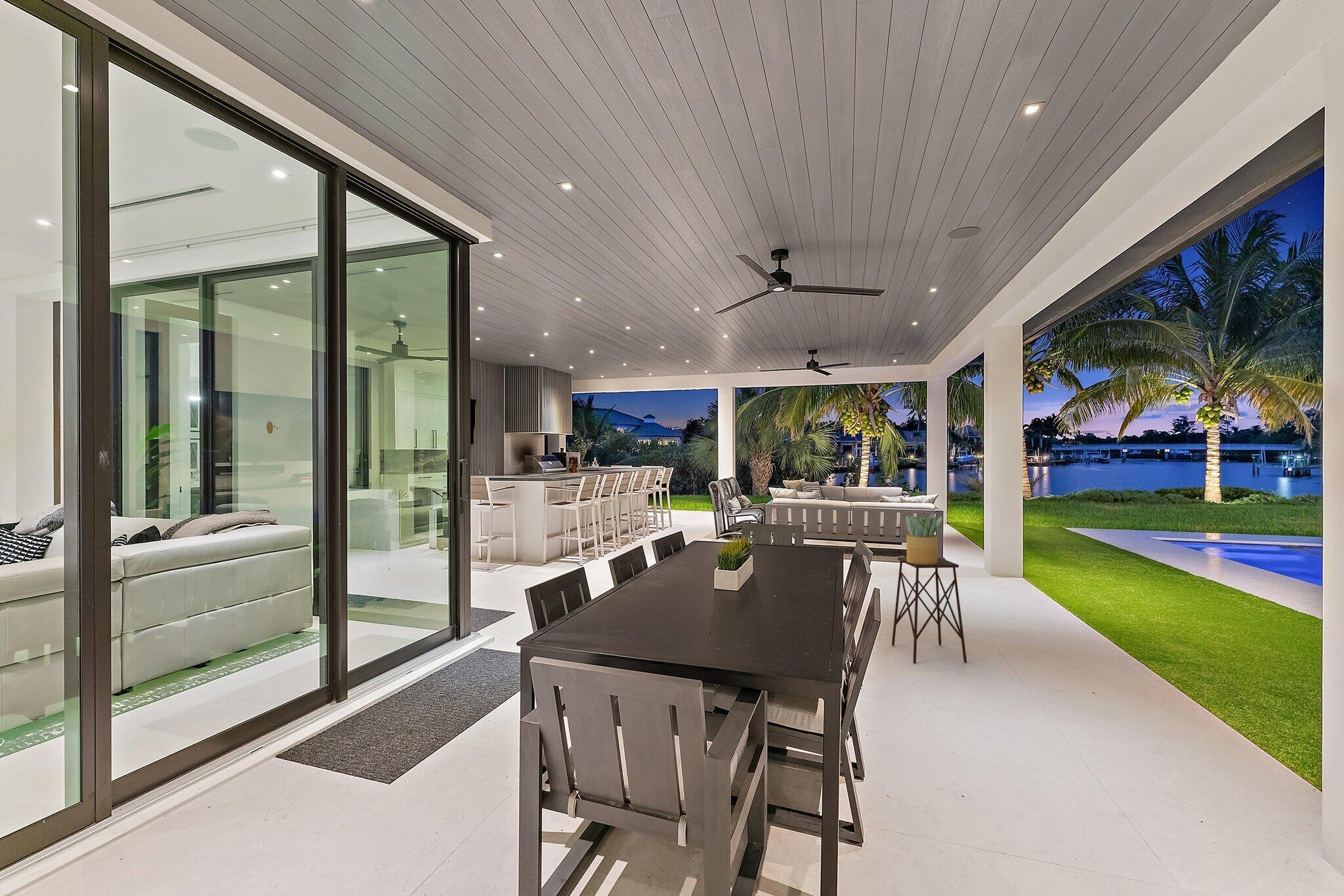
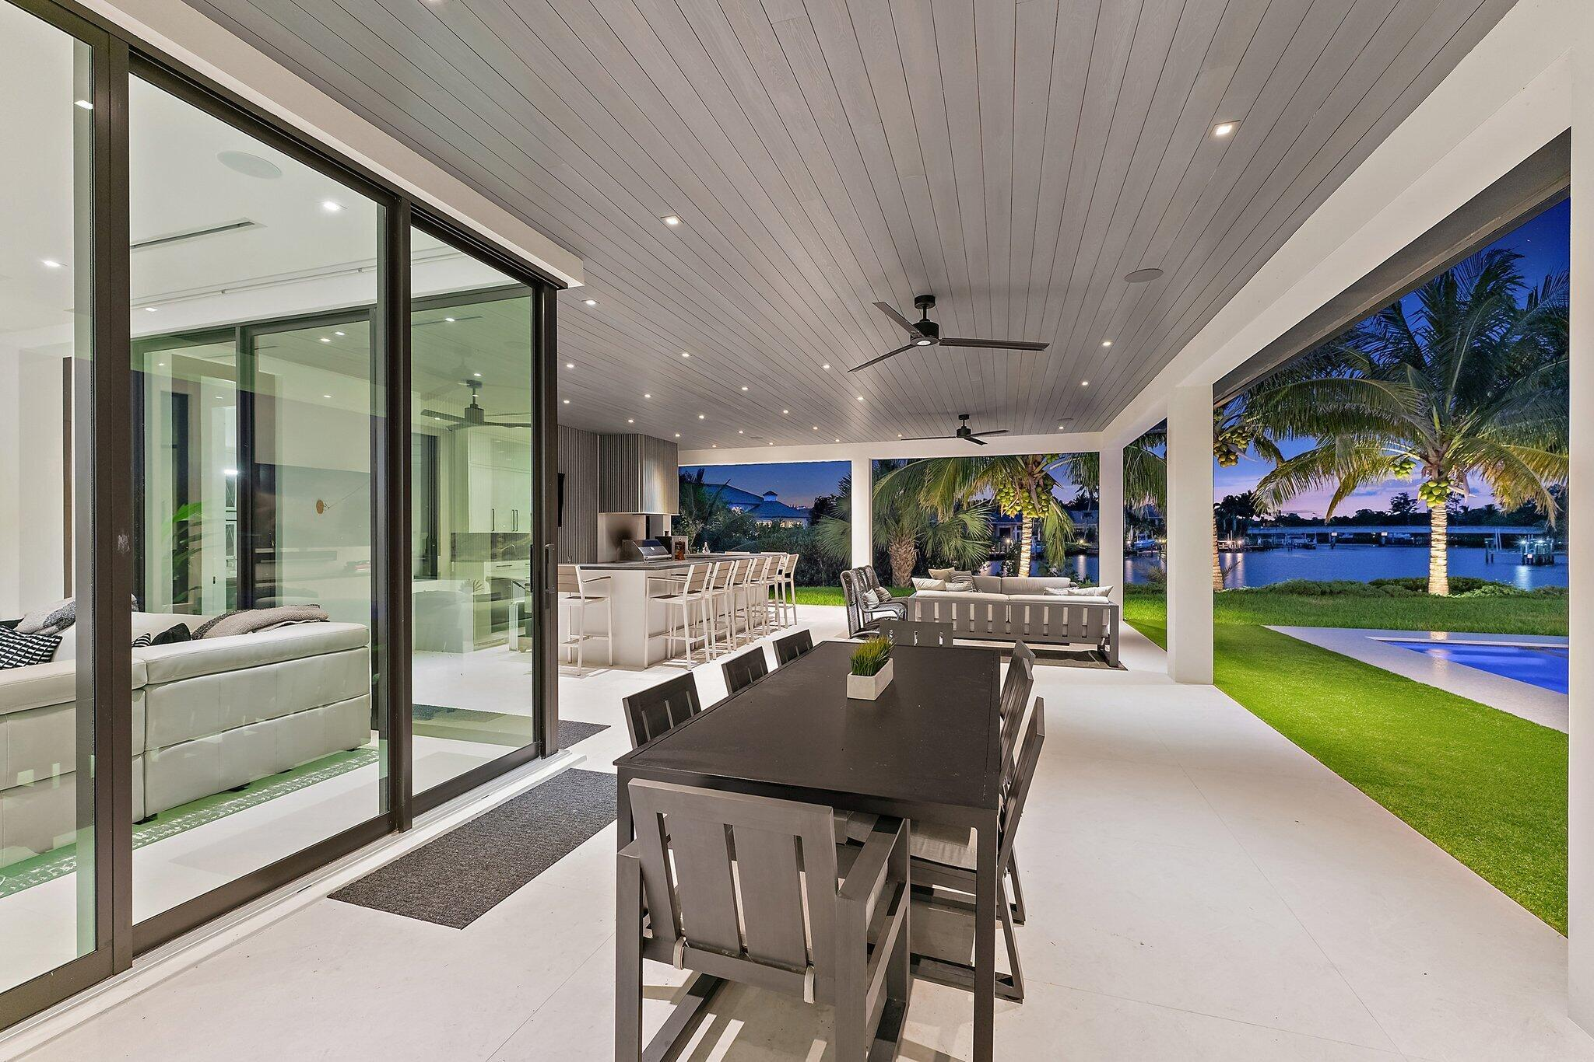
- potted plant (924, 538)
- side table (927, 607)
